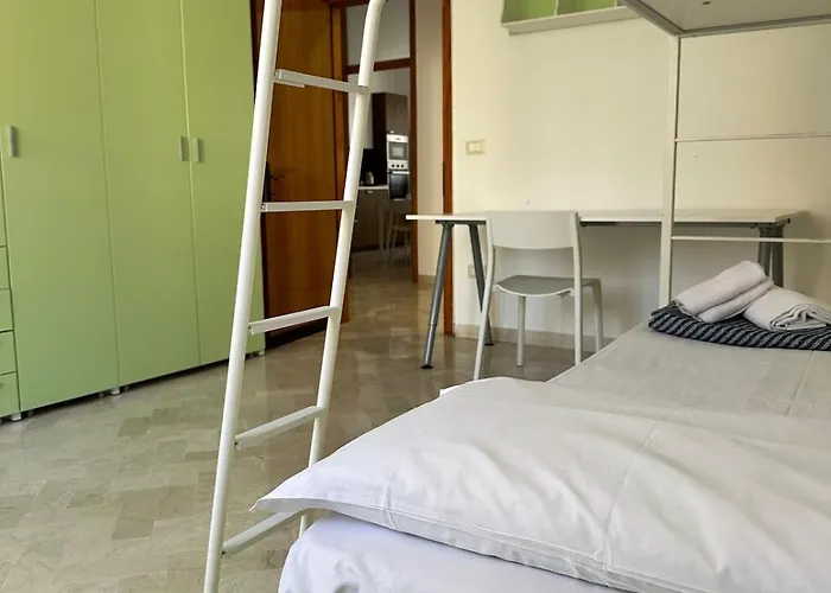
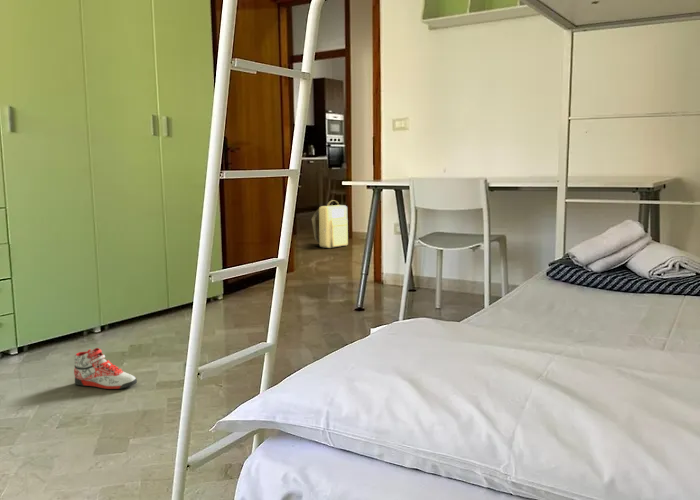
+ sneaker (104, 367)
+ backpack (330, 223)
